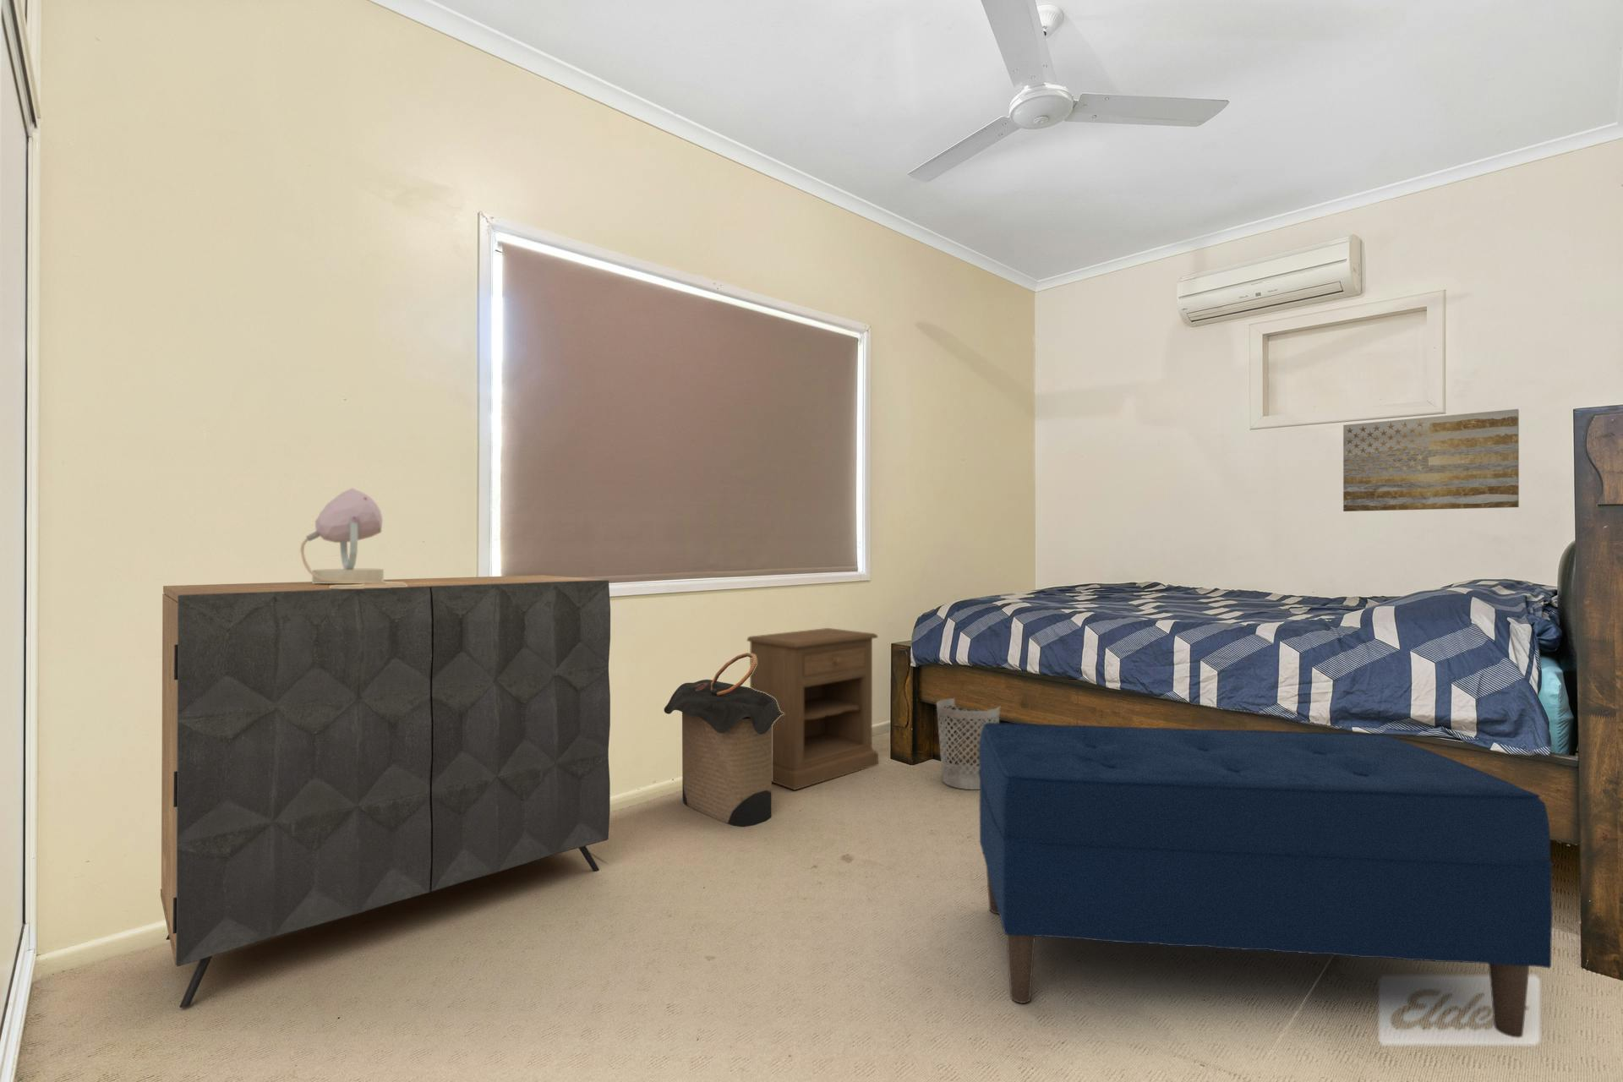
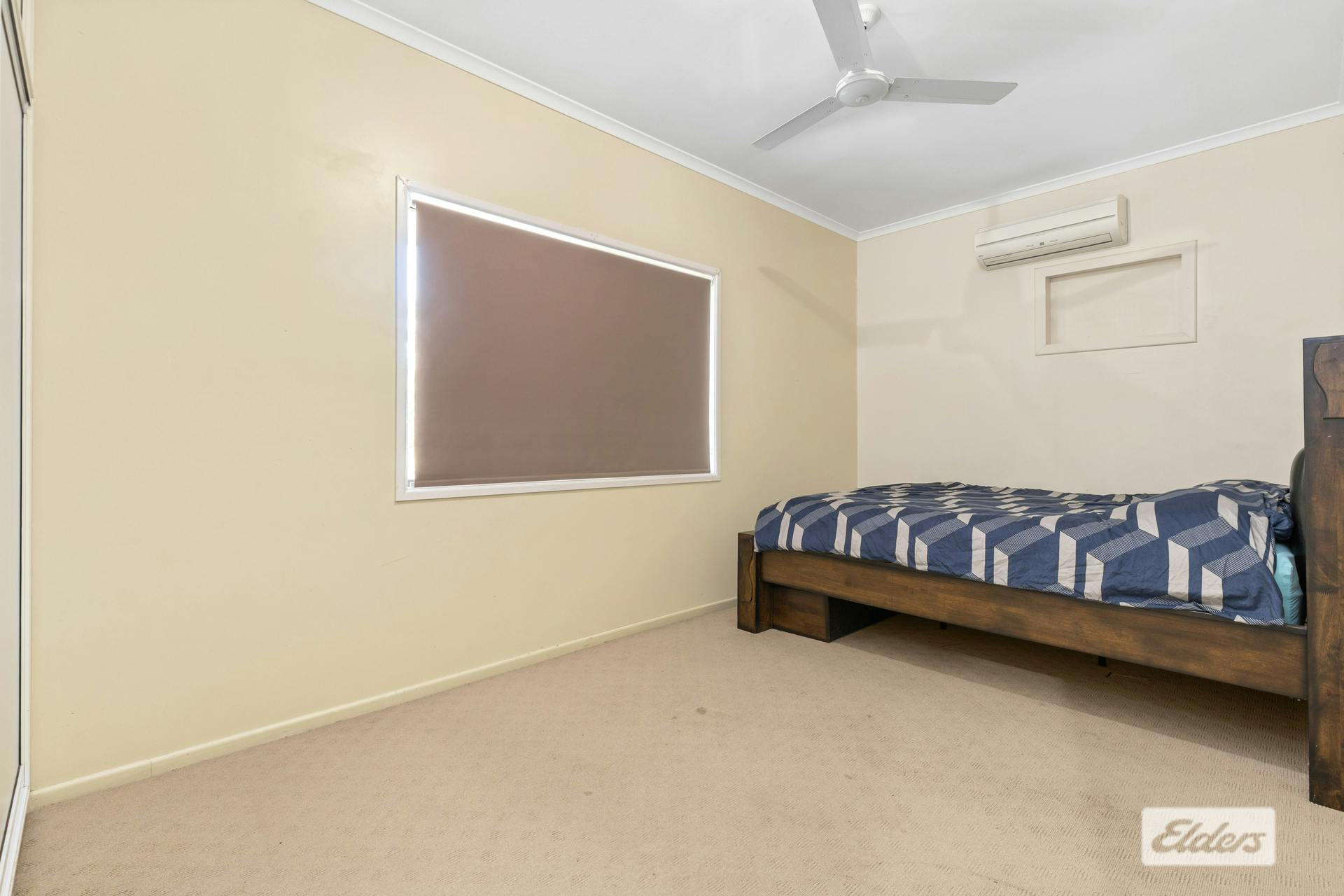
- nightstand (813, 702)
- laundry hamper (721, 731)
- dresser (405, 743)
- wall art (1425, 464)
- bench (1216, 857)
- wastebasket (968, 743)
- table lamp (354, 534)
